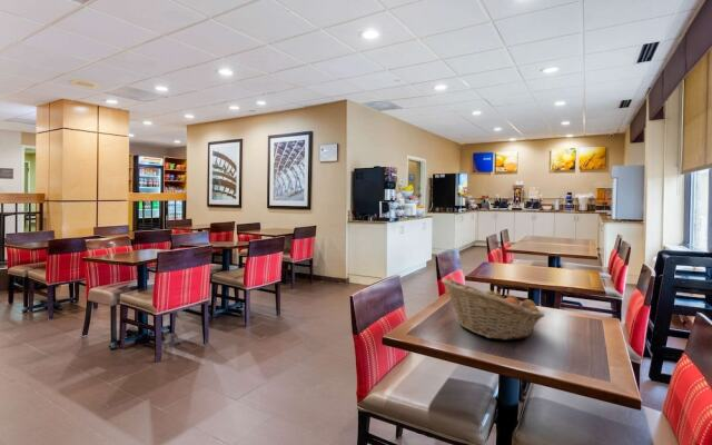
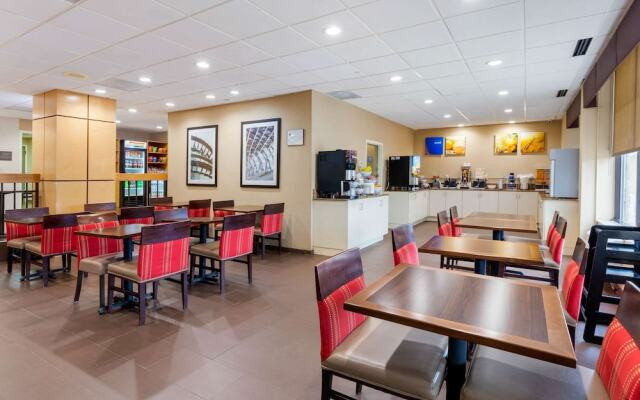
- fruit basket (488, 305)
